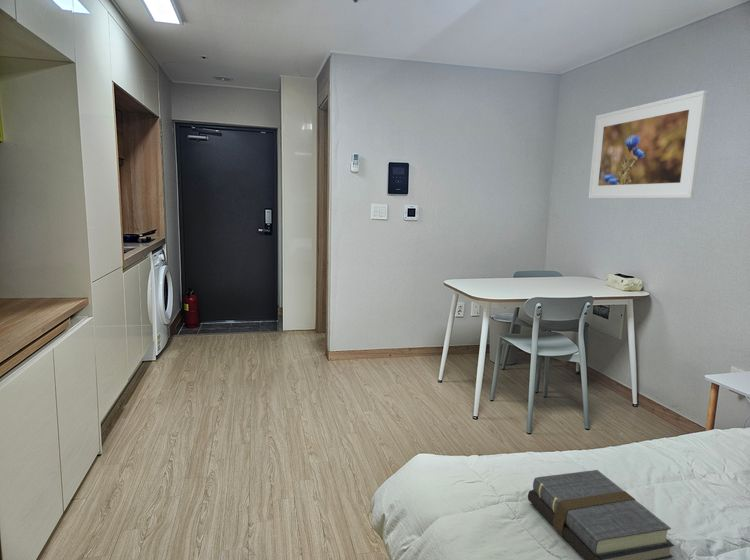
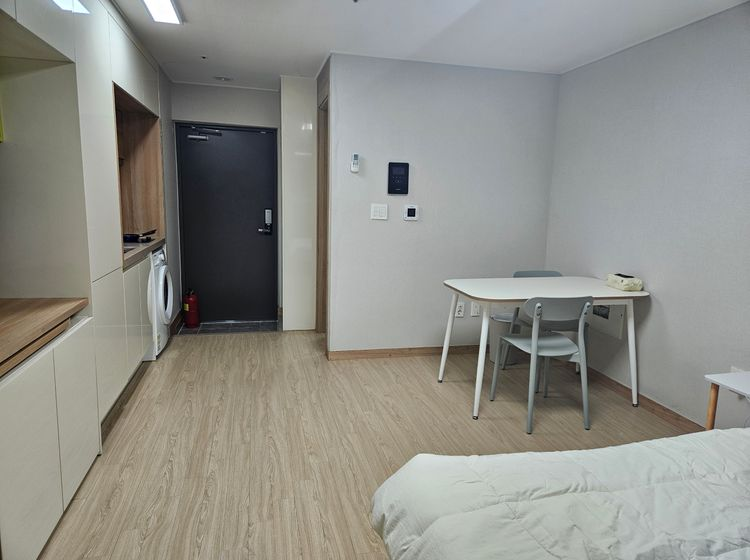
- book (595, 513)
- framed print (639, 152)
